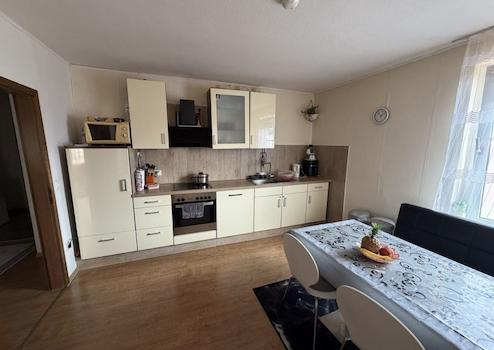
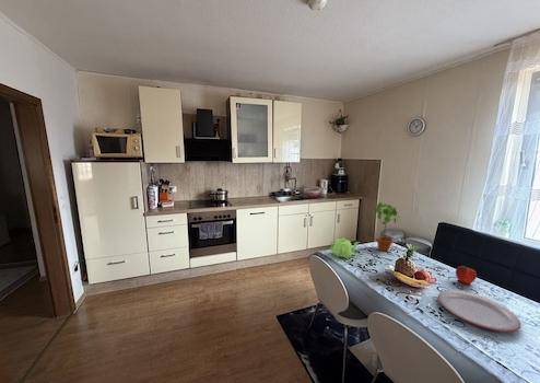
+ teapot (343, 247)
+ potted plant (385, 227)
+ apple (466, 274)
+ plate (474, 310)
